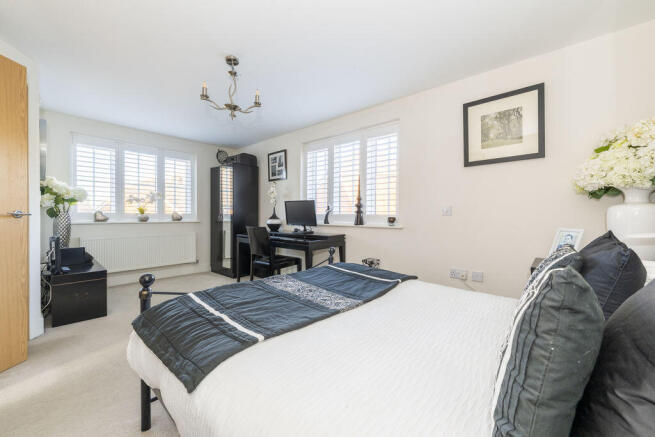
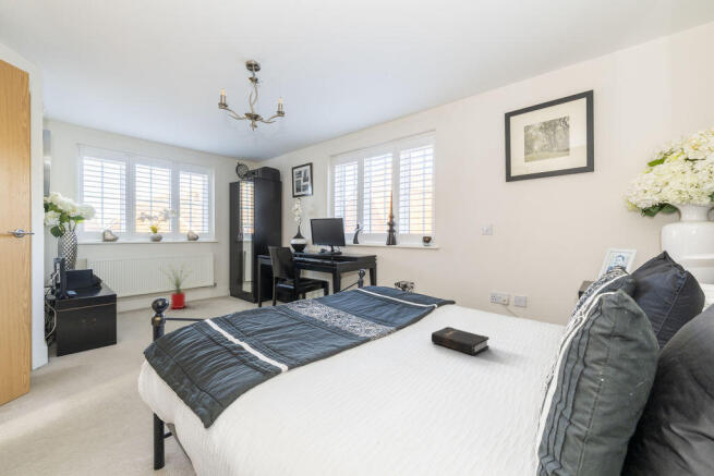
+ hardback book (459, 340)
+ house plant (178, 284)
